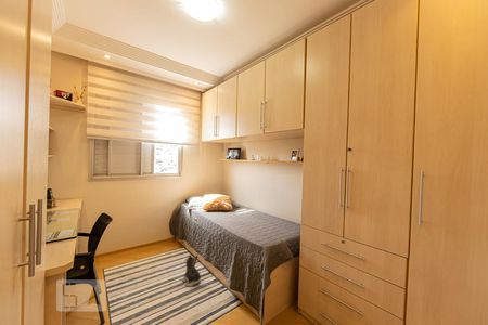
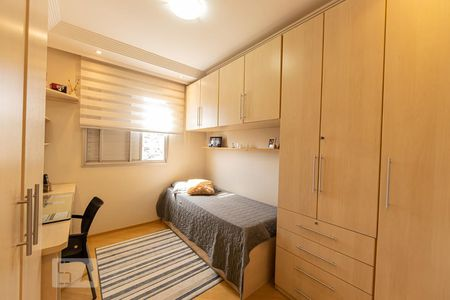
- plush toy (192, 269)
